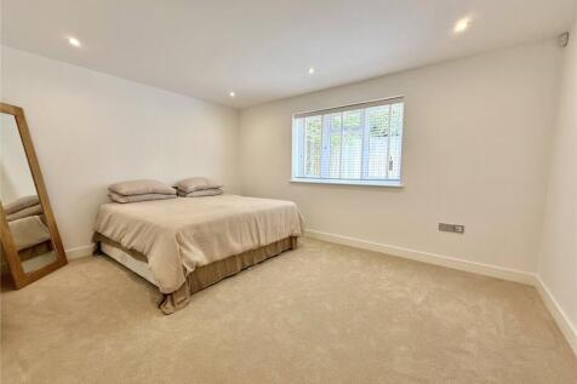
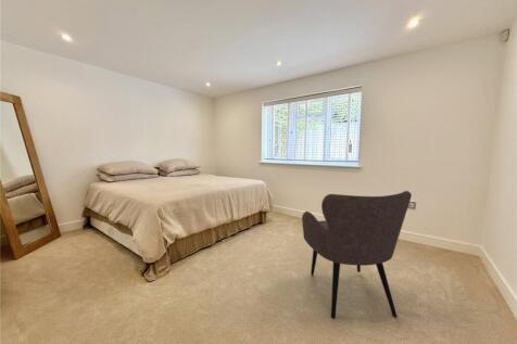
+ armchair (352, 242)
